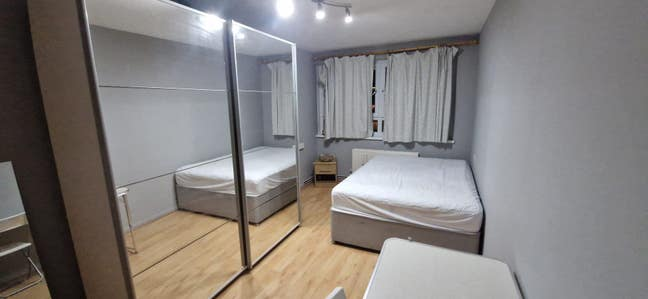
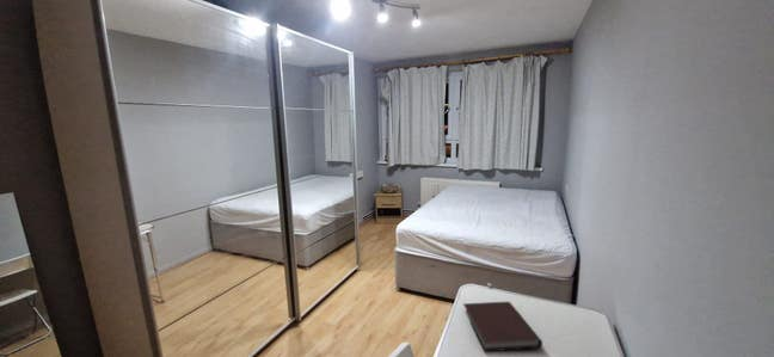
+ notebook (498, 324)
